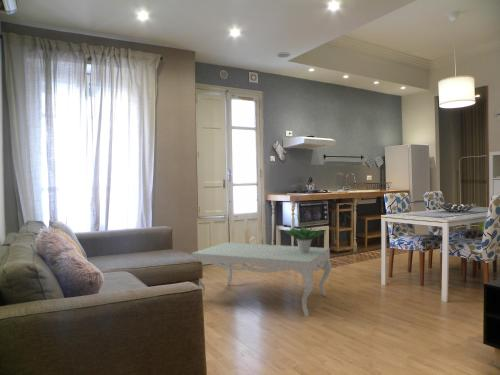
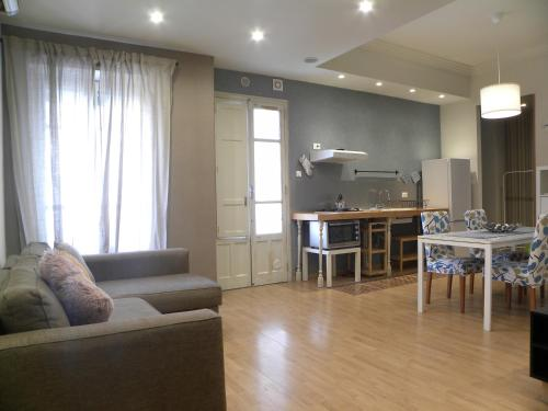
- coffee table (262, 271)
- potted plant (305, 225)
